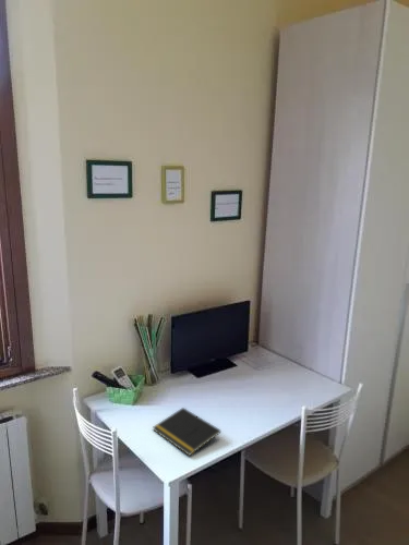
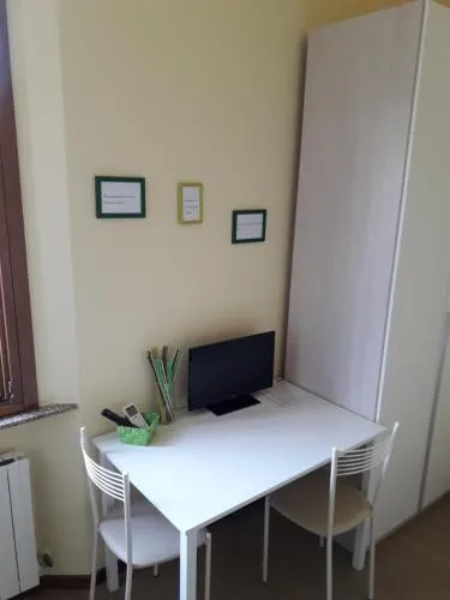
- notepad (185, 429)
